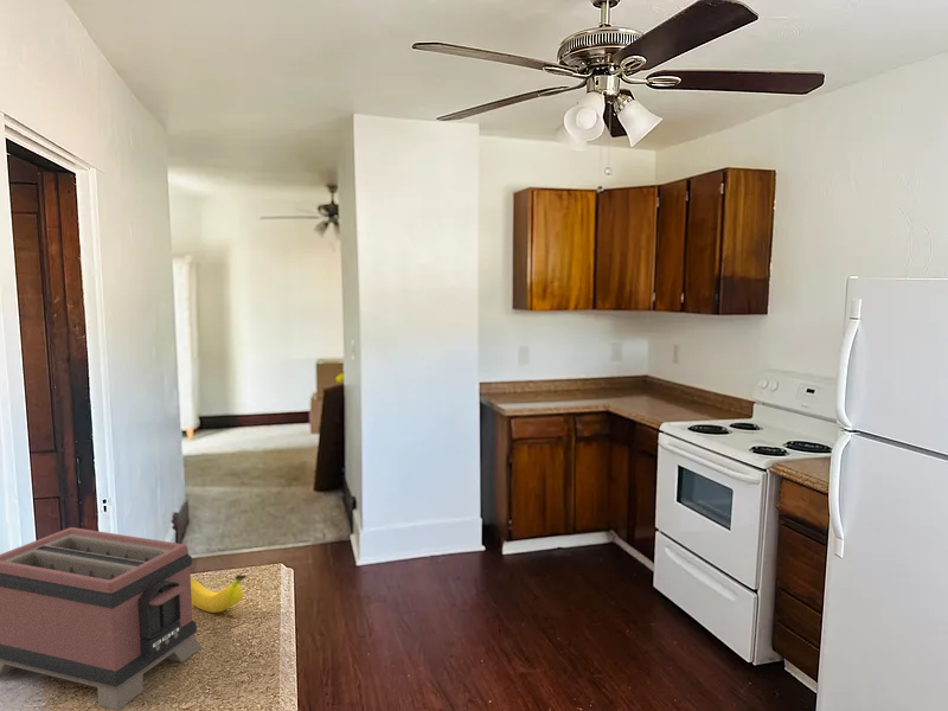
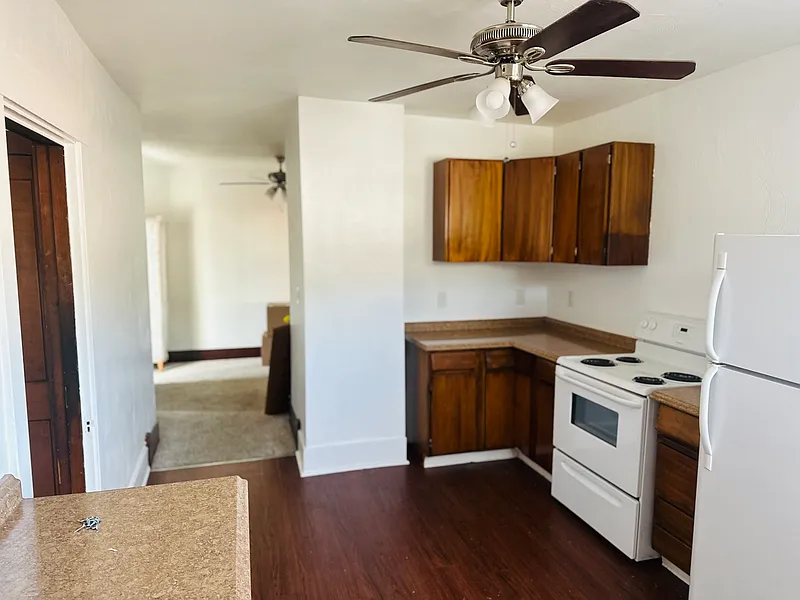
- banana (212, 591)
- toaster (97, 608)
